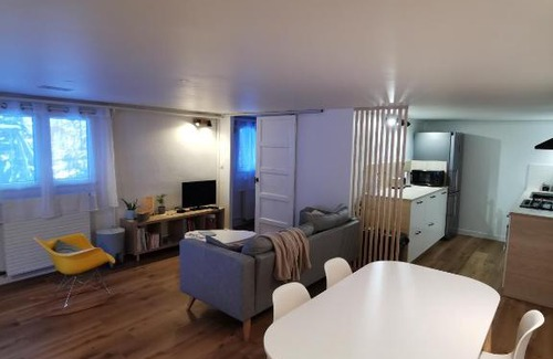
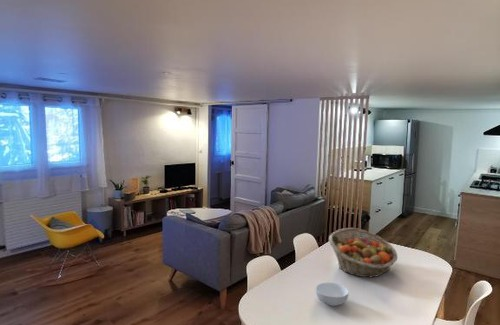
+ cereal bowl (331, 295)
+ fruit basket (362, 251)
